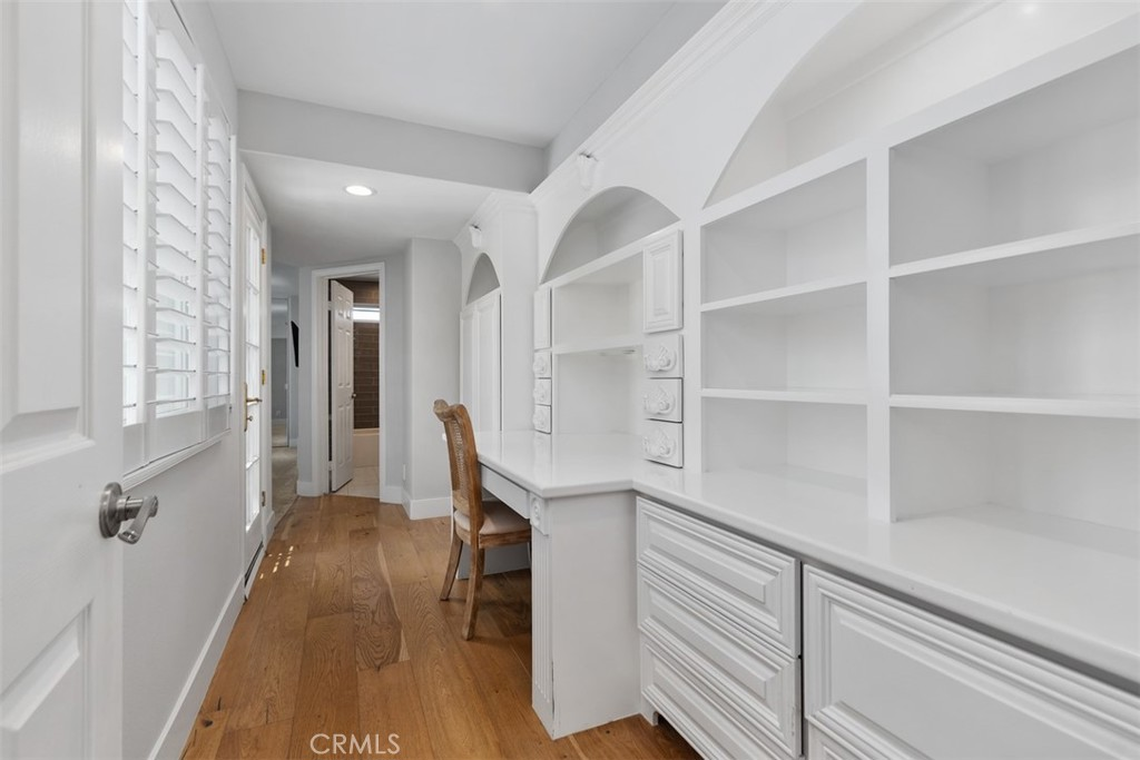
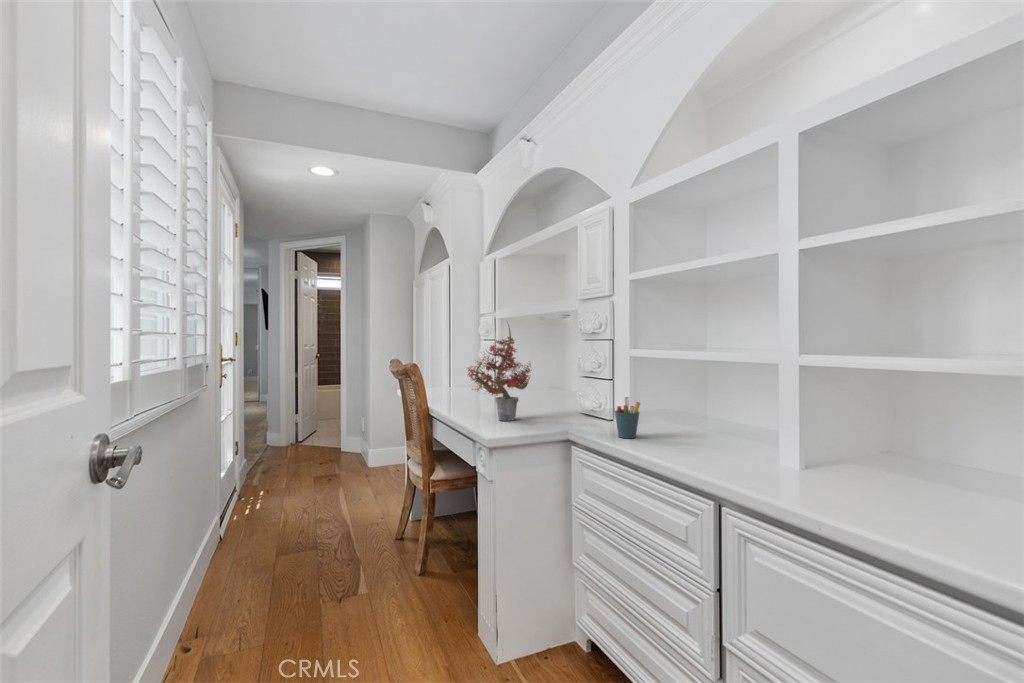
+ potted plant (505, 370)
+ pen holder (627, 417)
